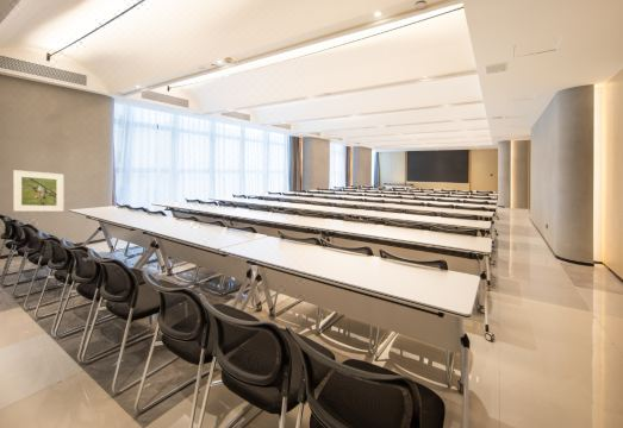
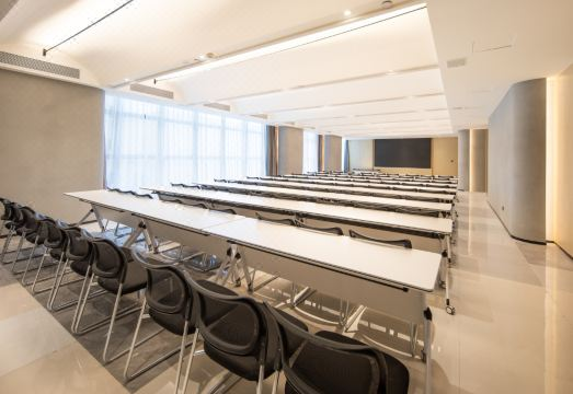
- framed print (39, 191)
